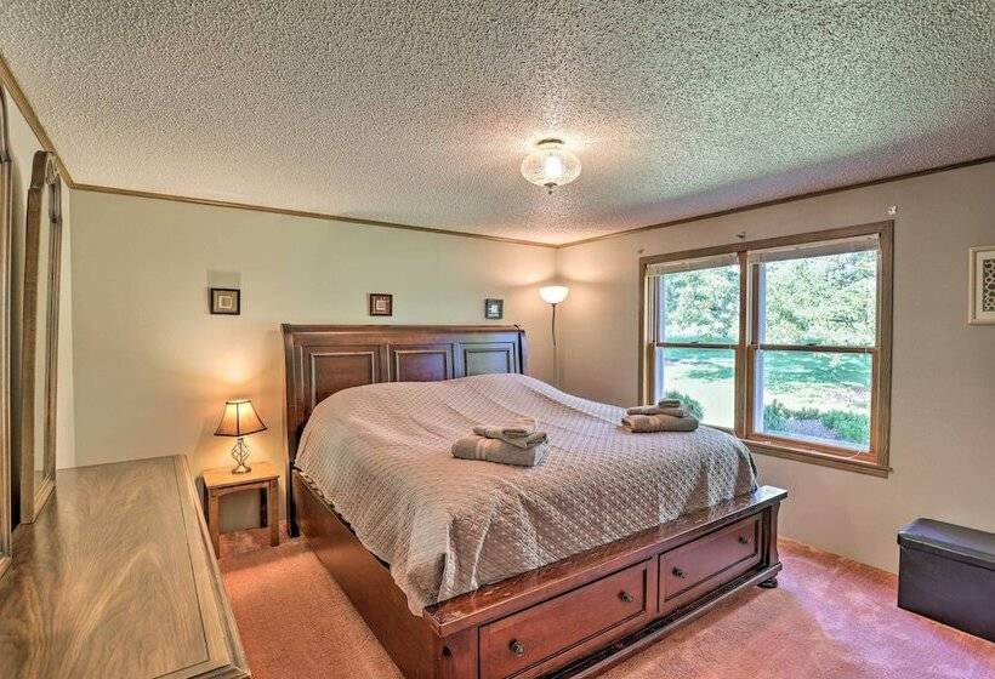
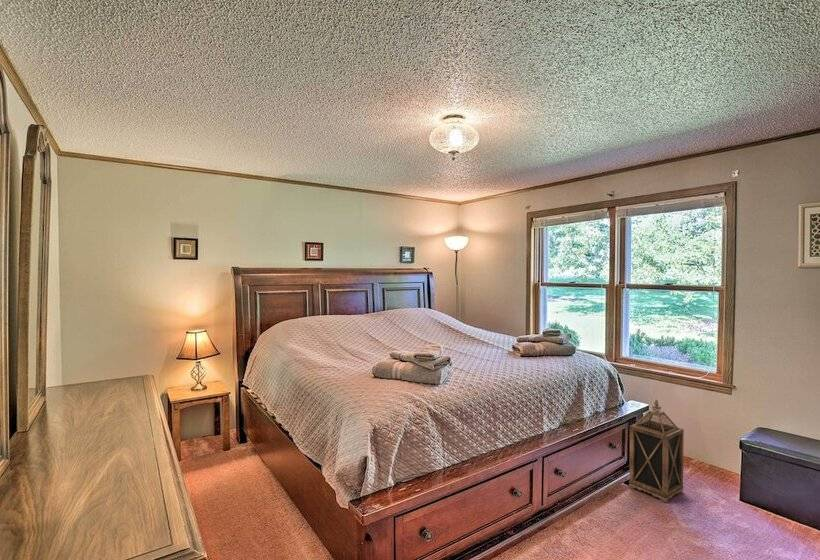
+ lantern (656, 444)
